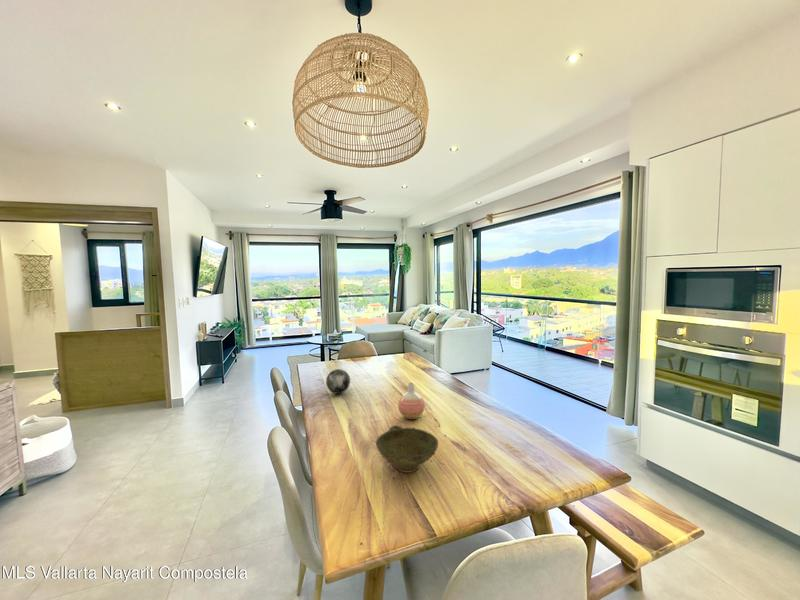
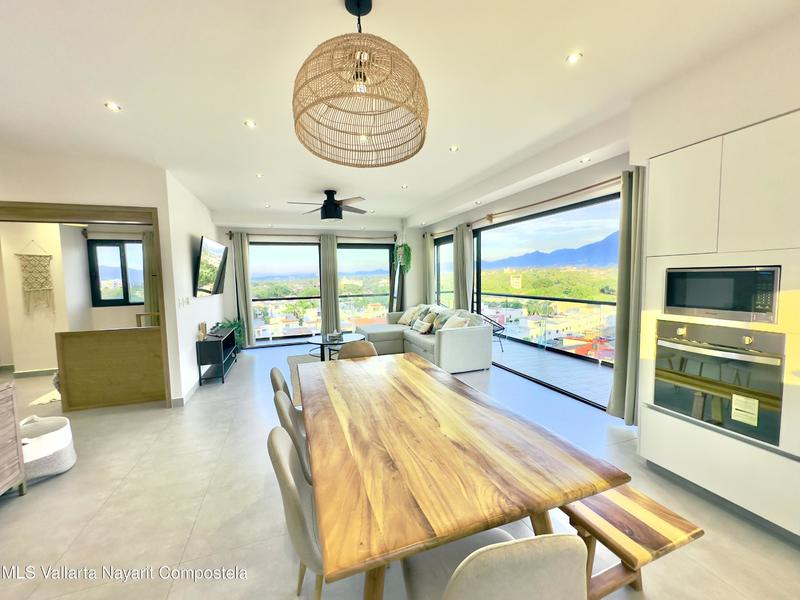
- decorative orb (338, 381)
- vase (411, 400)
- bowl (407, 453)
